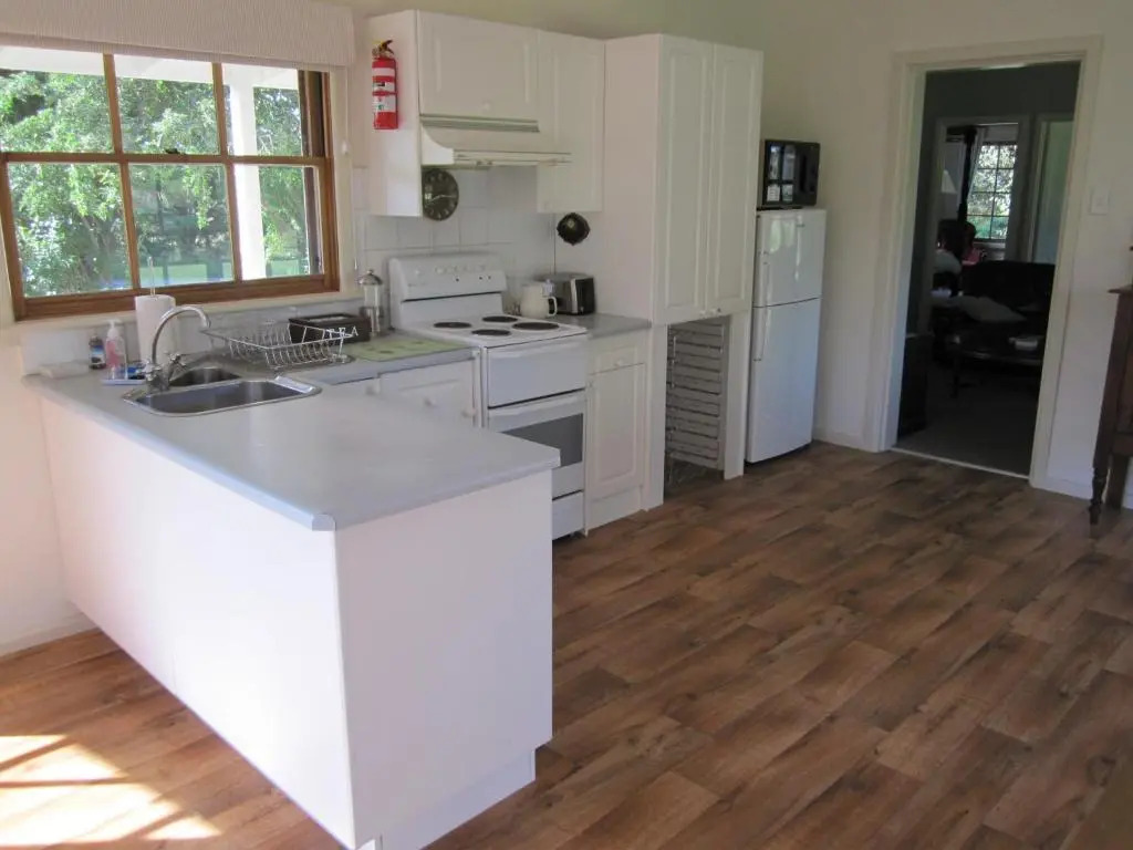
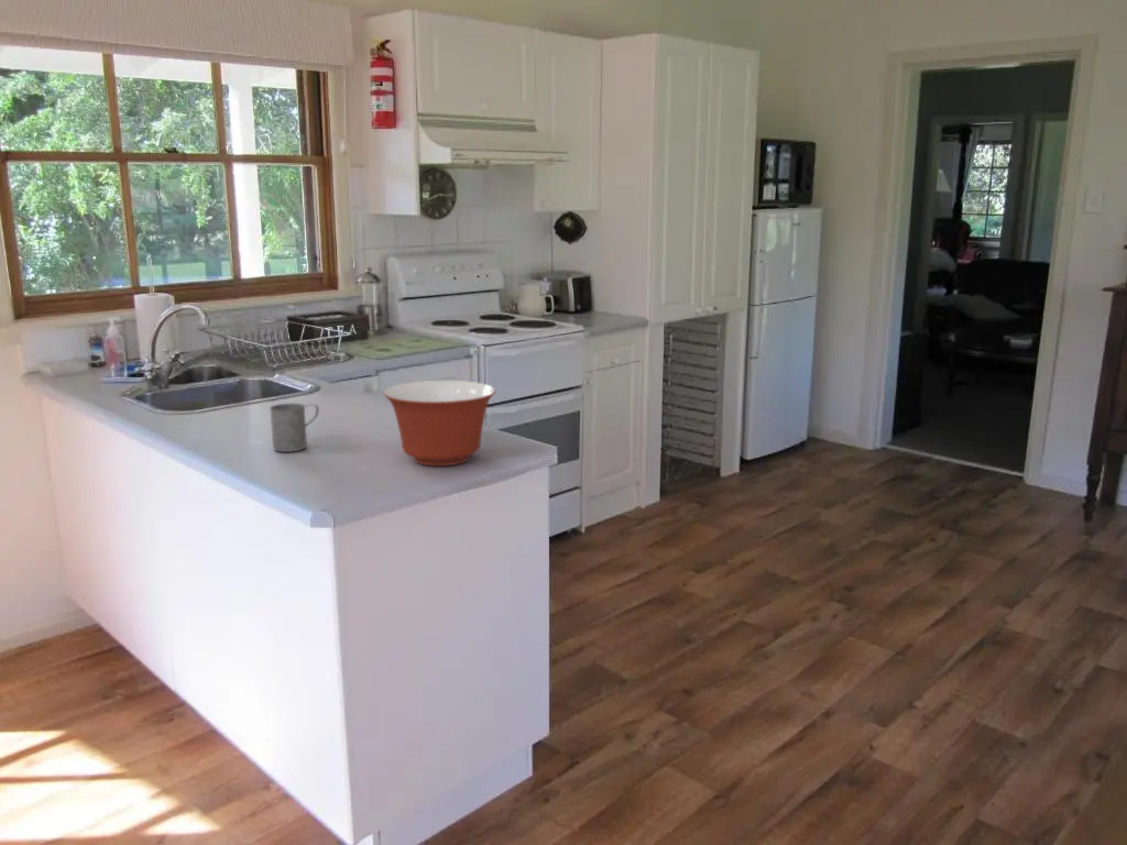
+ mixing bowl (440, 425)
+ mug (296, 426)
